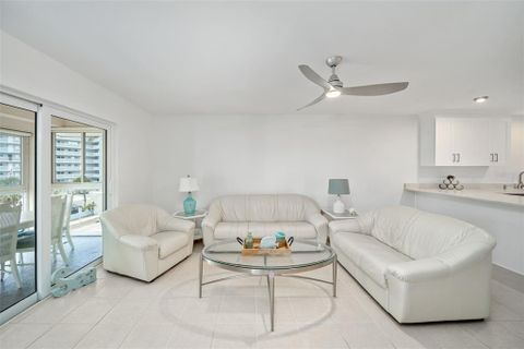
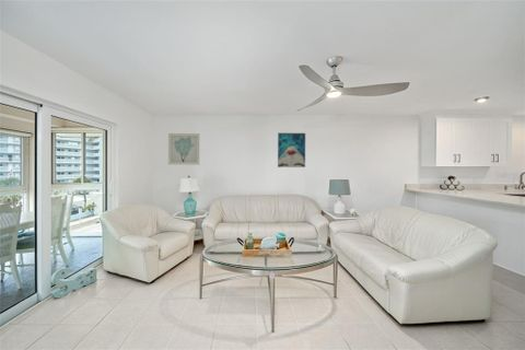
+ wall art (291, 150)
+ wall art (184, 149)
